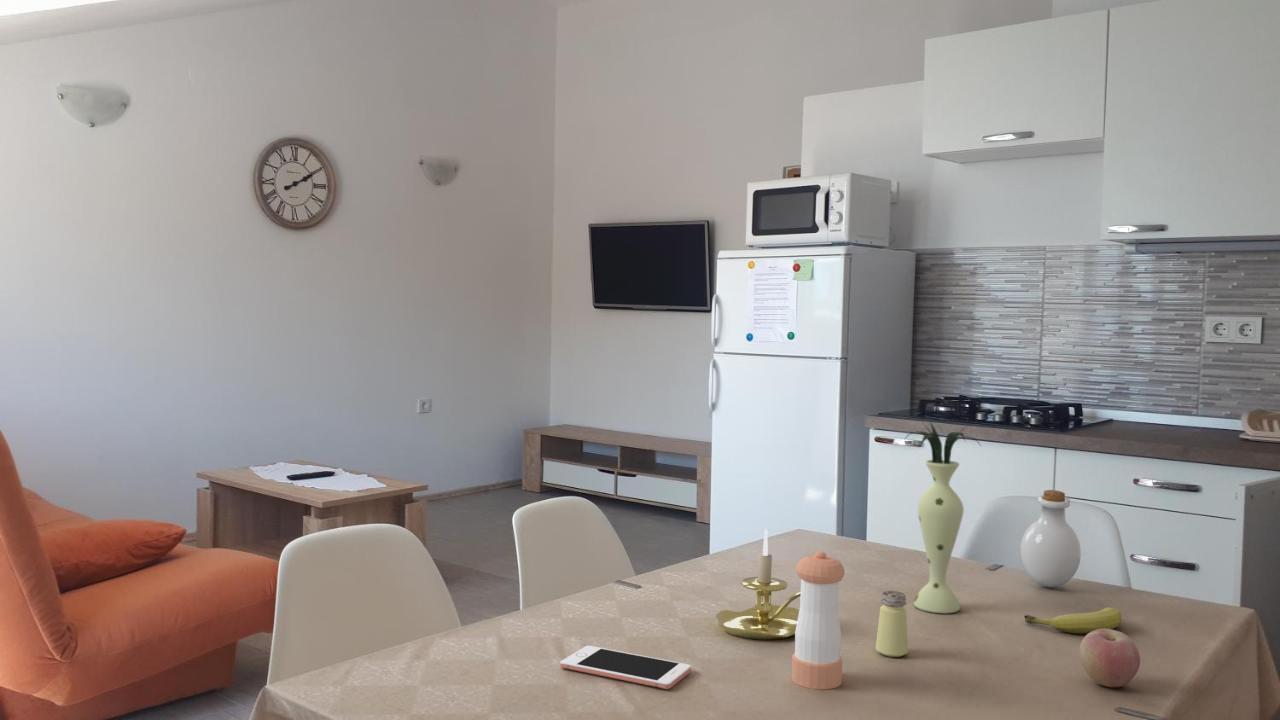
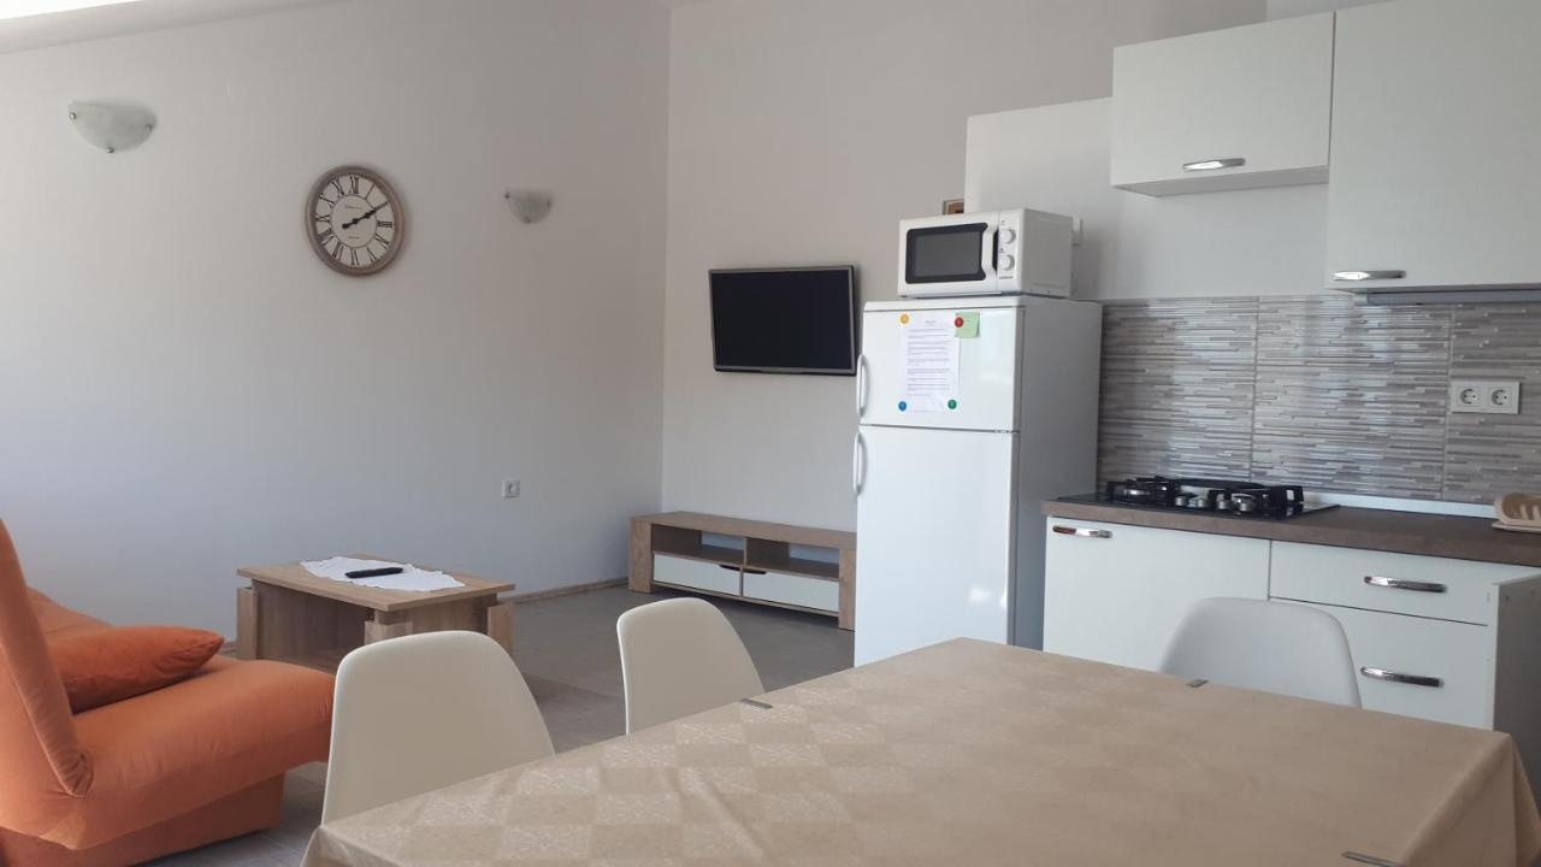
- candle holder (771, 577)
- pepper shaker (818, 616)
- saltshaker (892, 622)
- fruit (1081, 617)
- cell phone (625, 666)
- apple (1109, 658)
- bottle (1050, 538)
- vase (940, 514)
